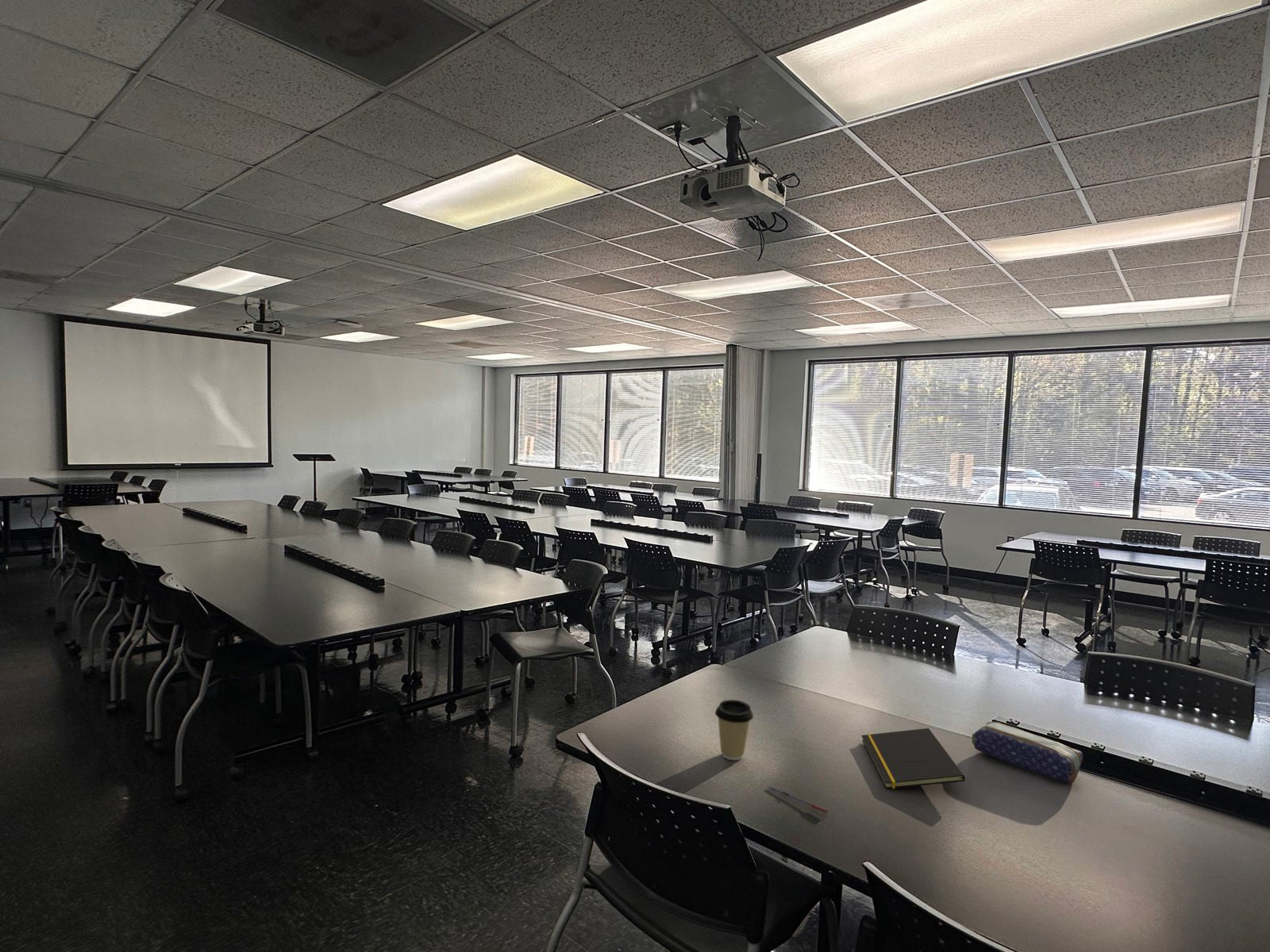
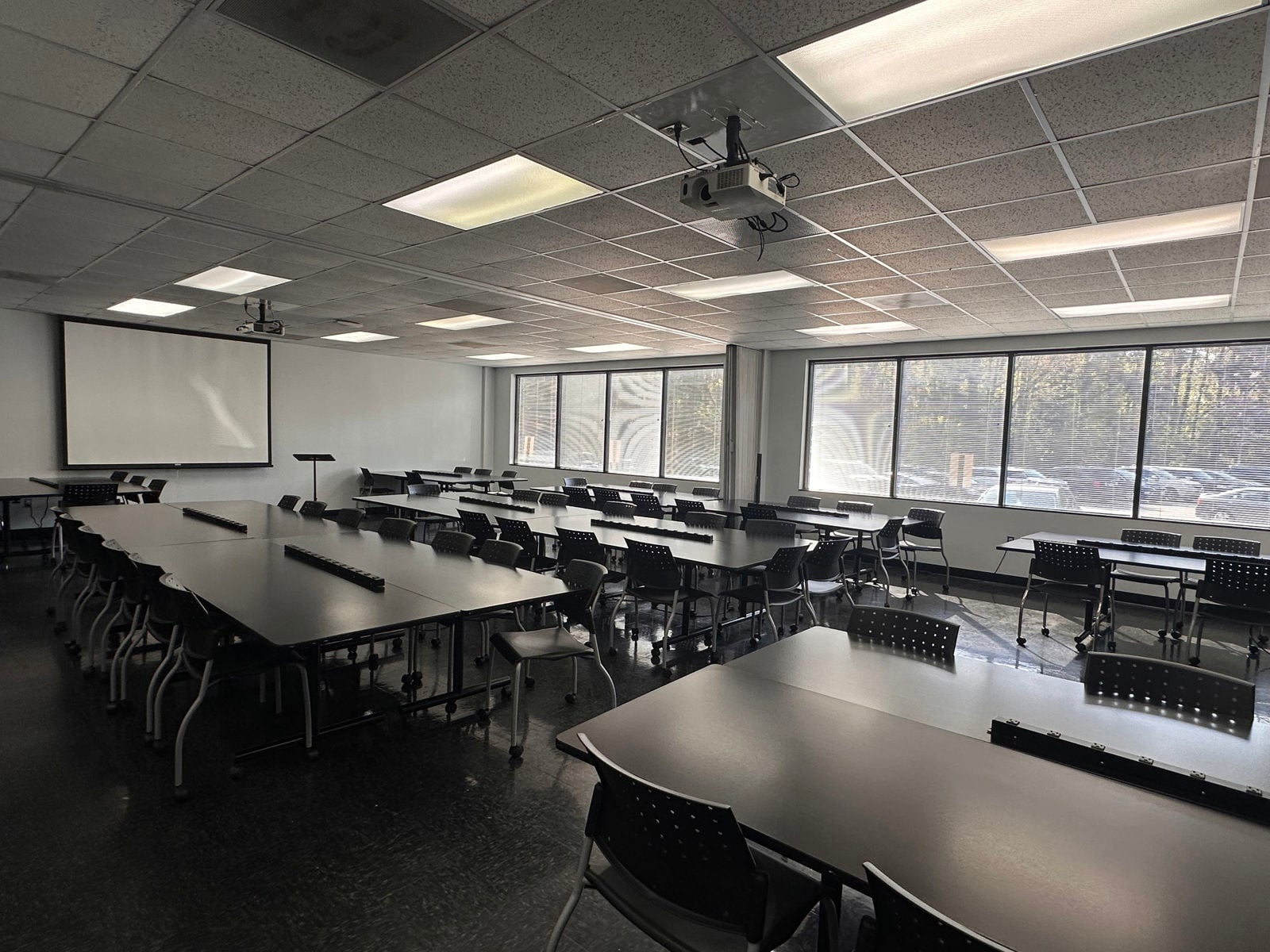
- notepad (909, 756)
- pen (796, 798)
- coffee cup (733, 731)
- pencil case (1025, 749)
